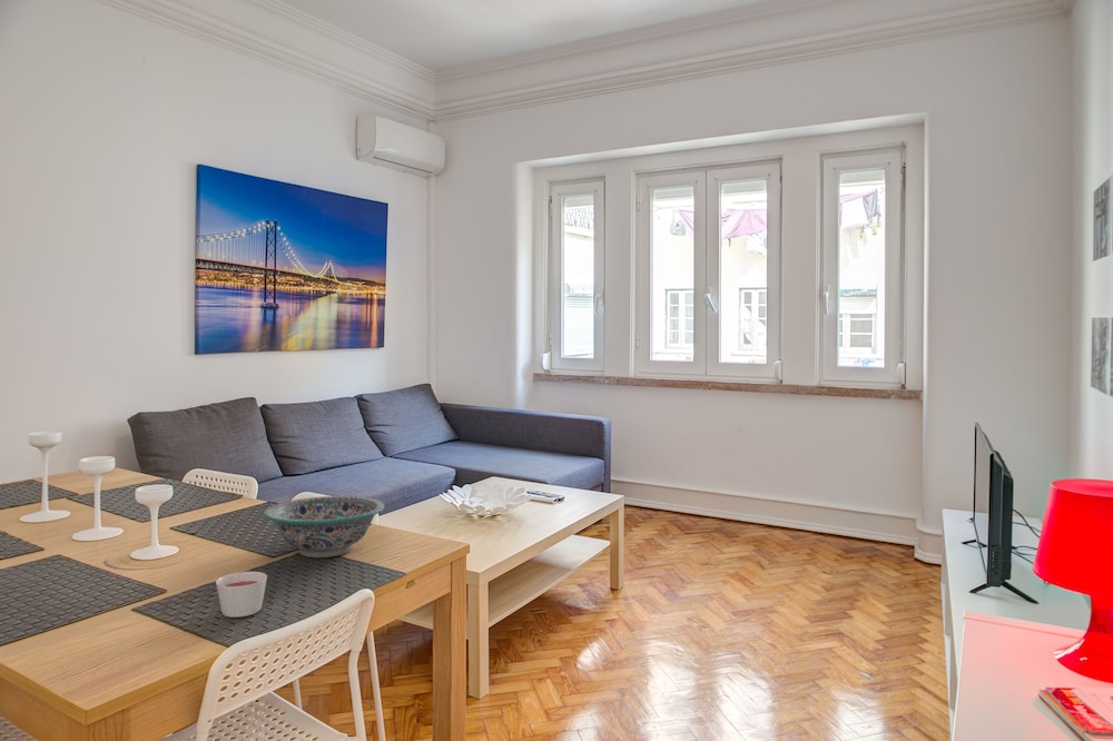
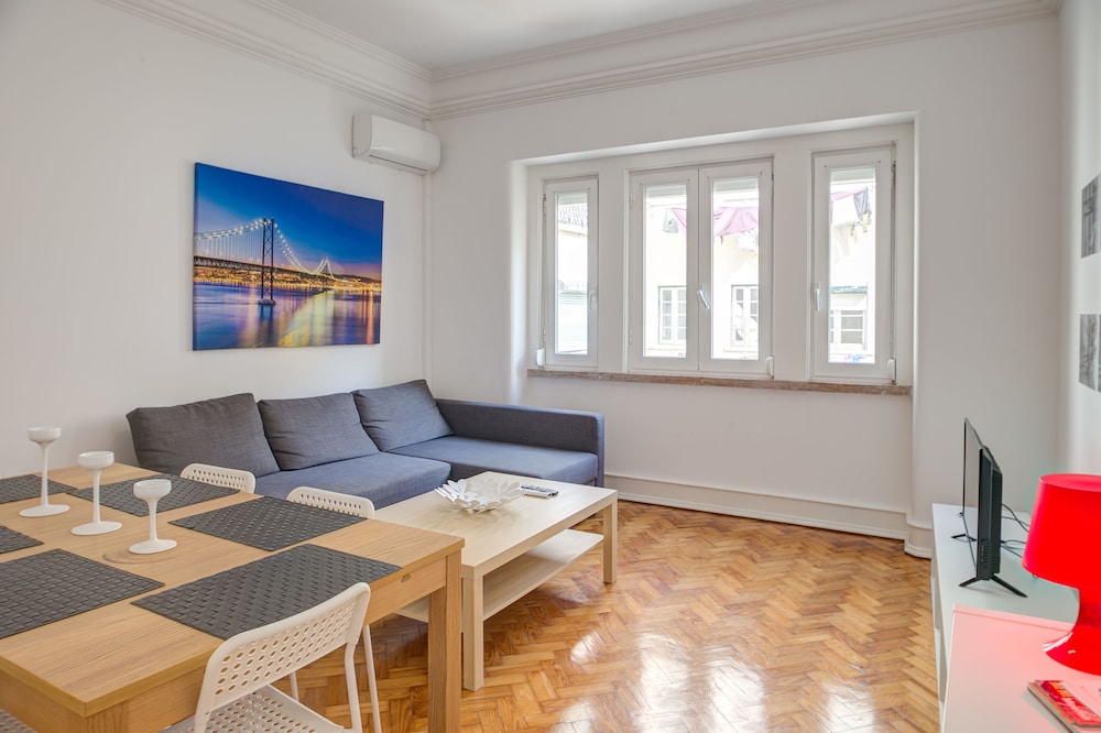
- decorative bowl (325, 528)
- candle (242, 594)
